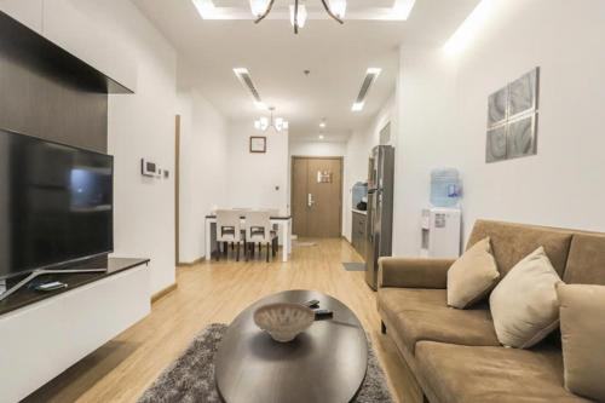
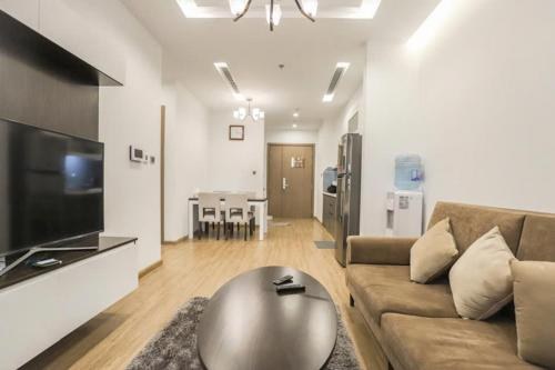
- decorative bowl (283, 324)
- wall art (509, 121)
